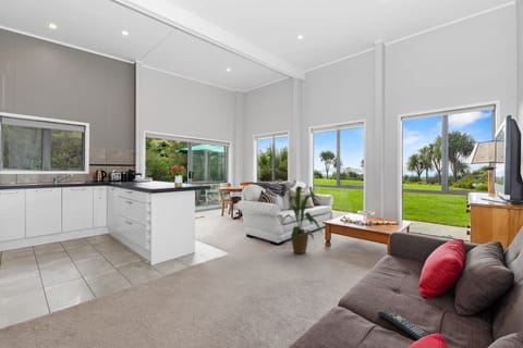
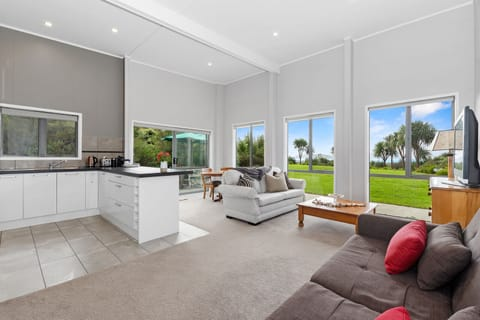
- remote control (401, 322)
- house plant (303, 217)
